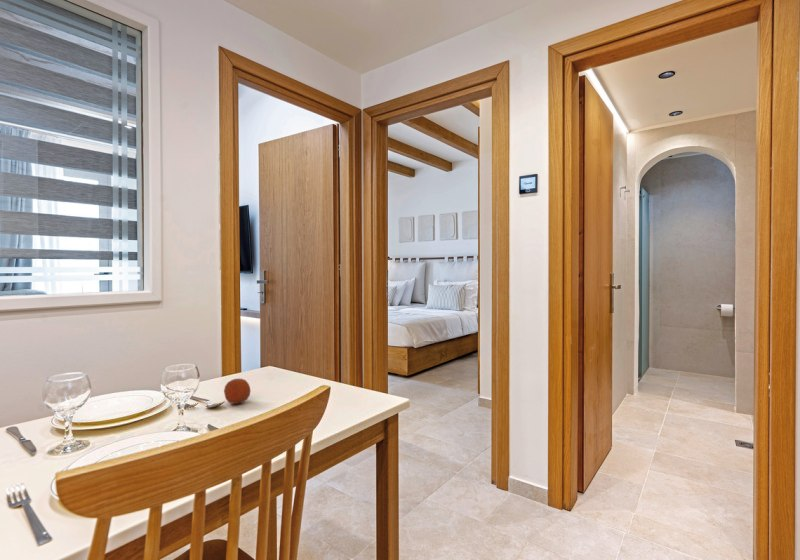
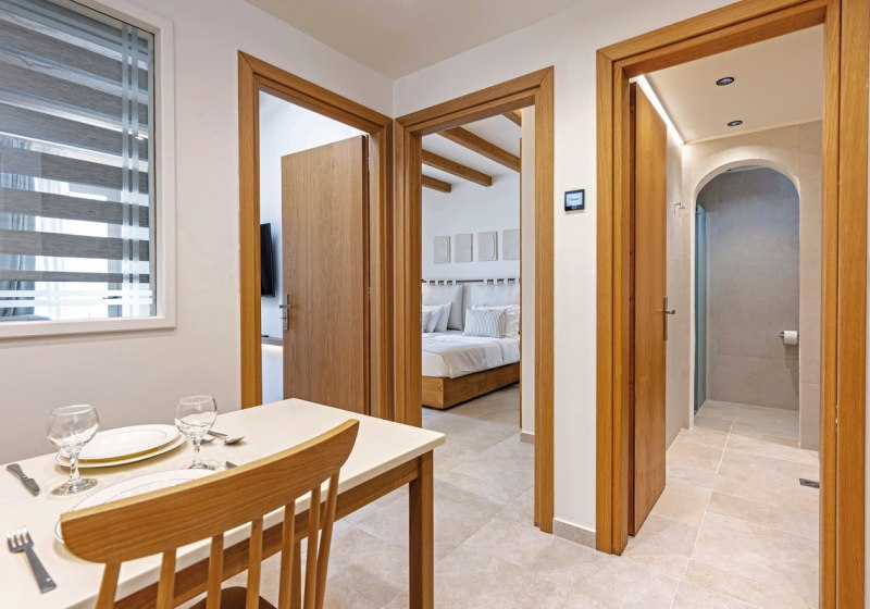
- orange (237, 390)
